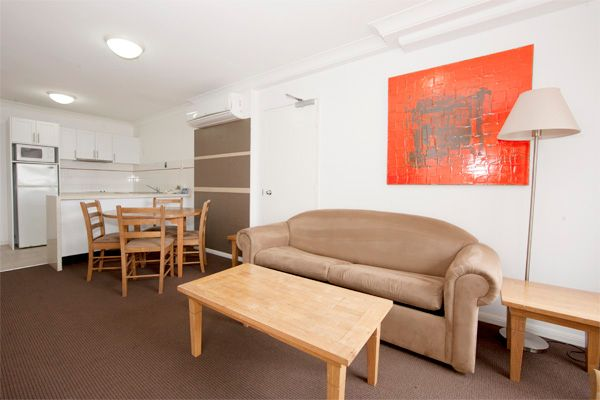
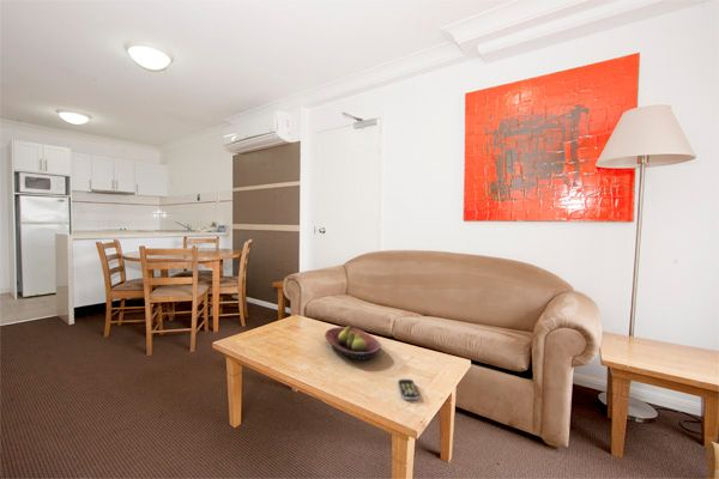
+ remote control (407, 388)
+ fruit bowl (351, 339)
